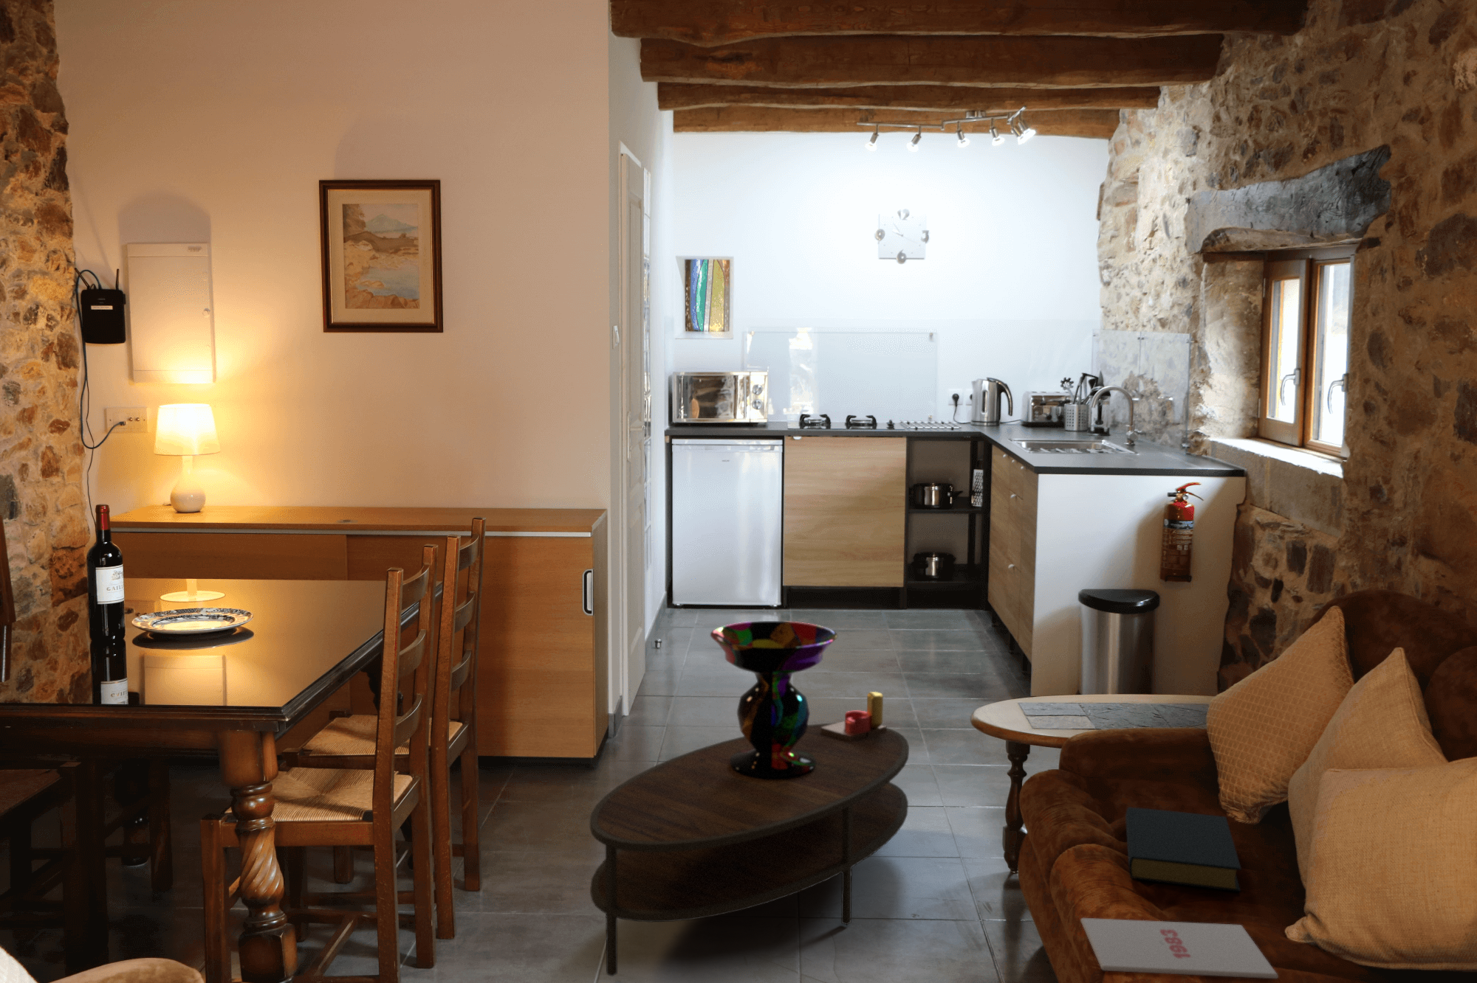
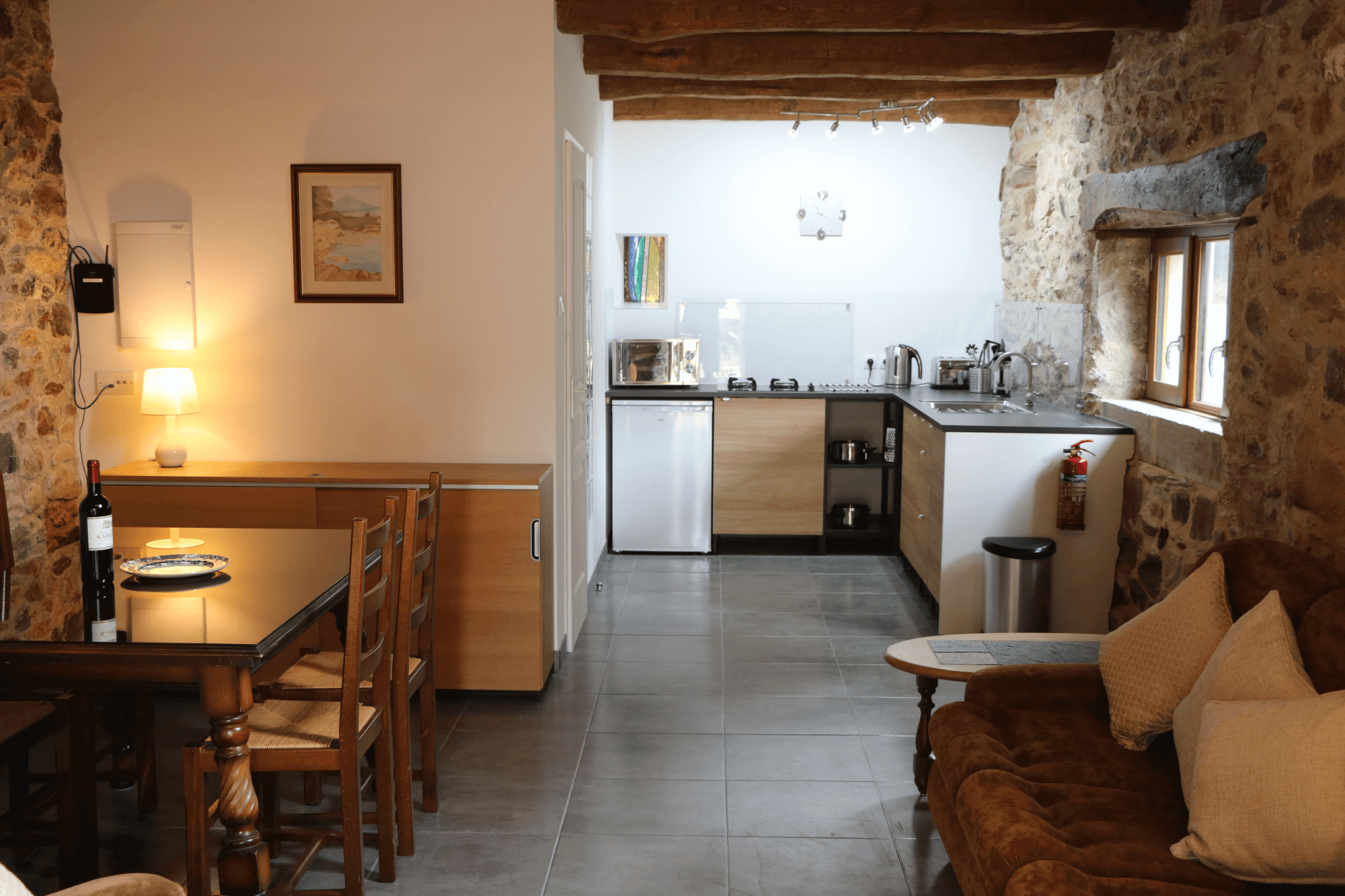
- hardback book (1179, 846)
- decorative bowl (773, 699)
- magazine (1174, 947)
- candle (855, 712)
- coffee table (763, 834)
